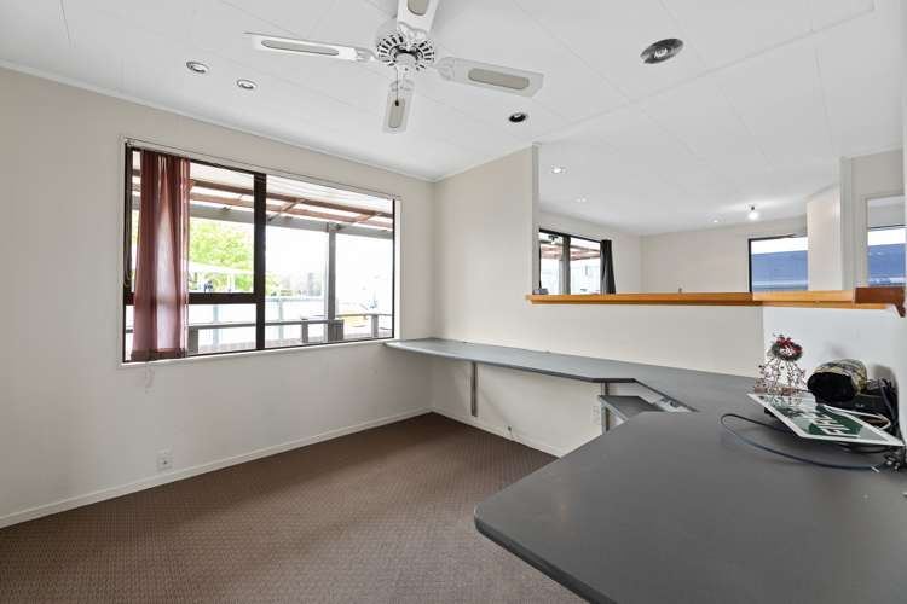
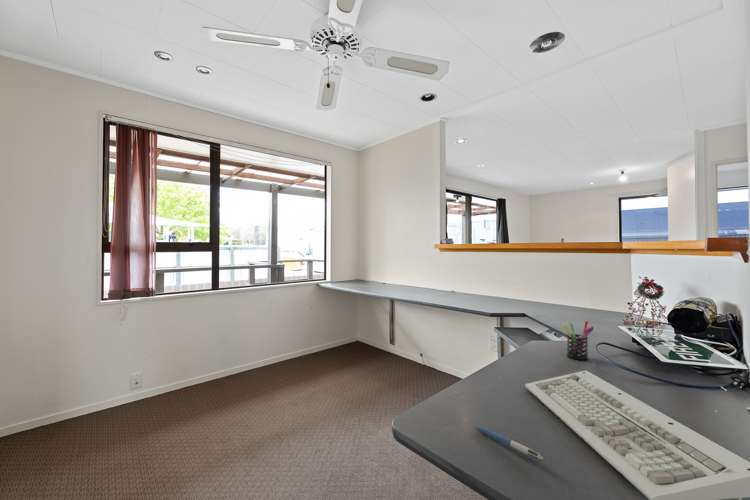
+ keyboard (610, 417)
+ pen (506, 440)
+ pen holder (577, 338)
